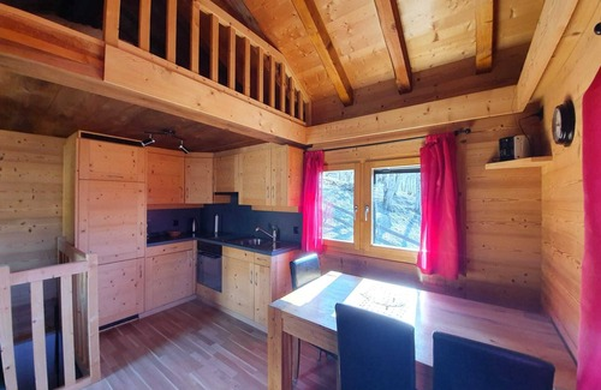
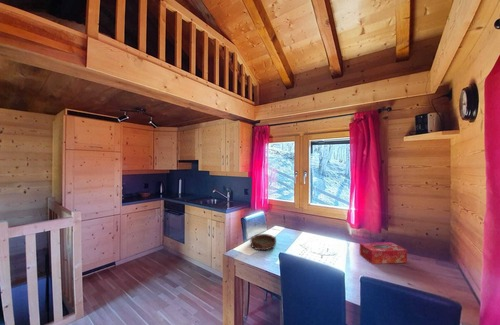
+ tissue box (382, 252)
+ bowl (263, 241)
